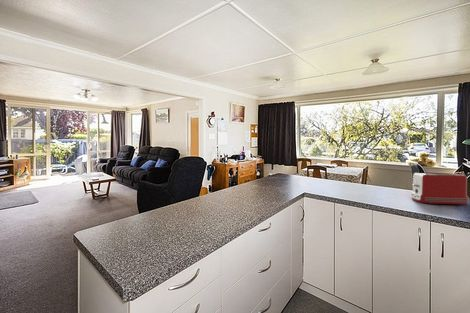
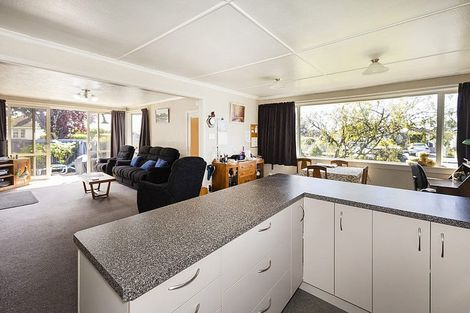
- toaster (438, 187)
